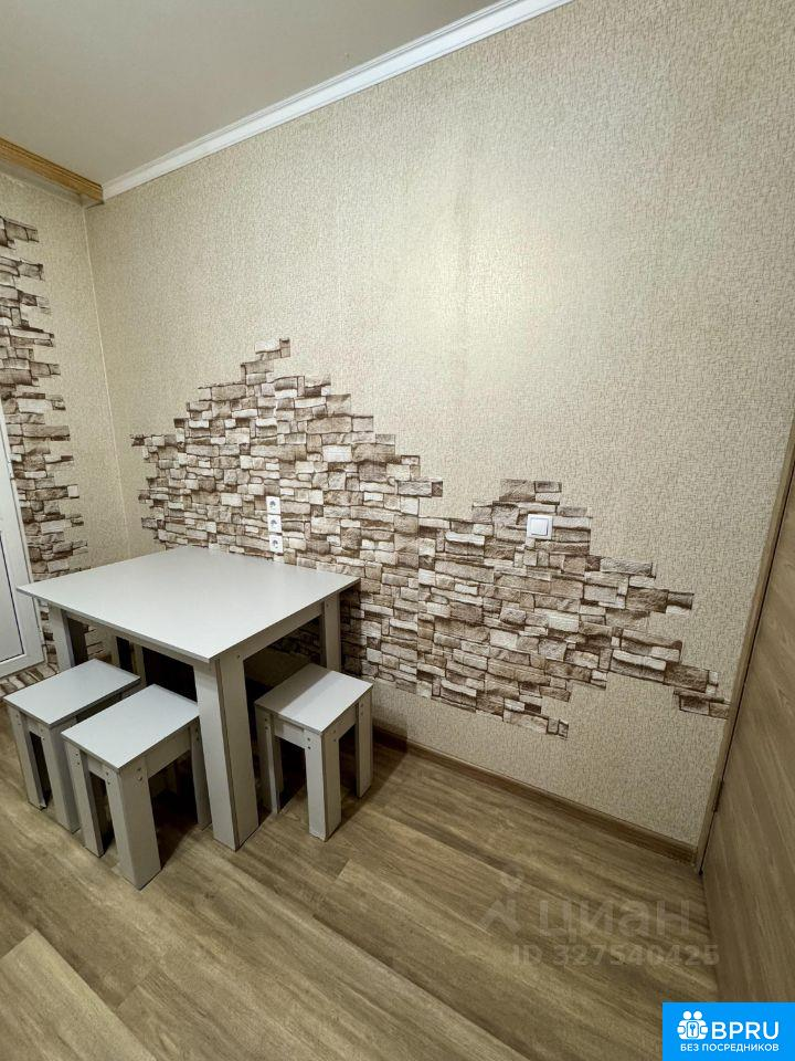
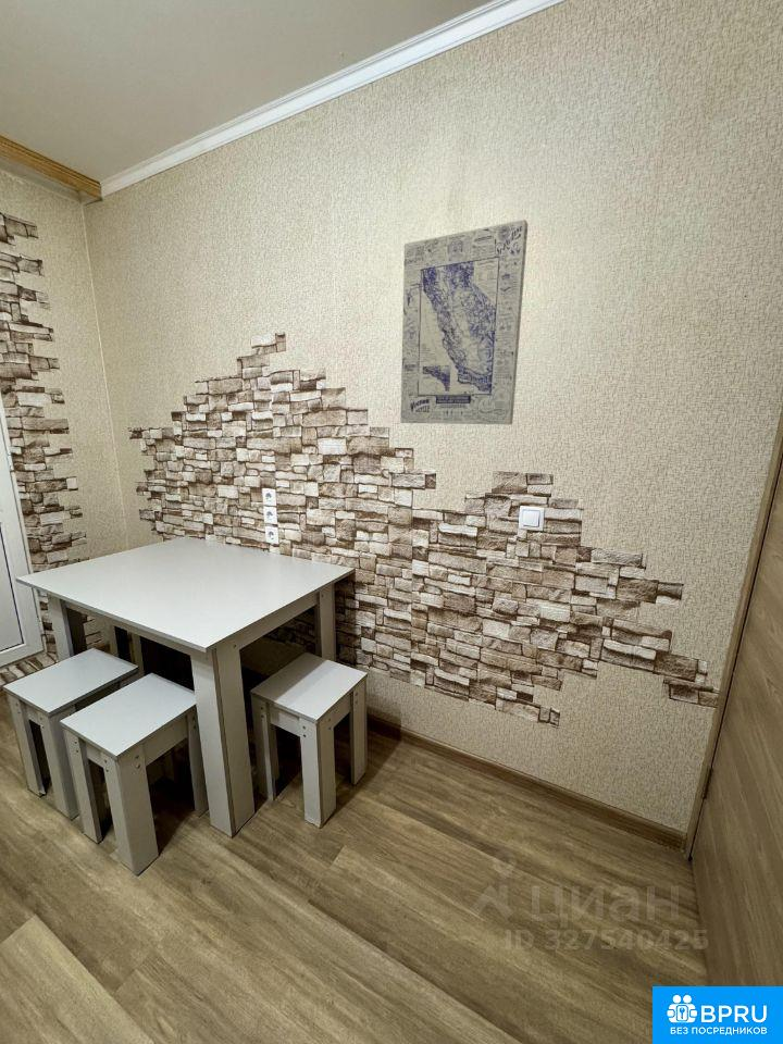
+ wall art (458, 333)
